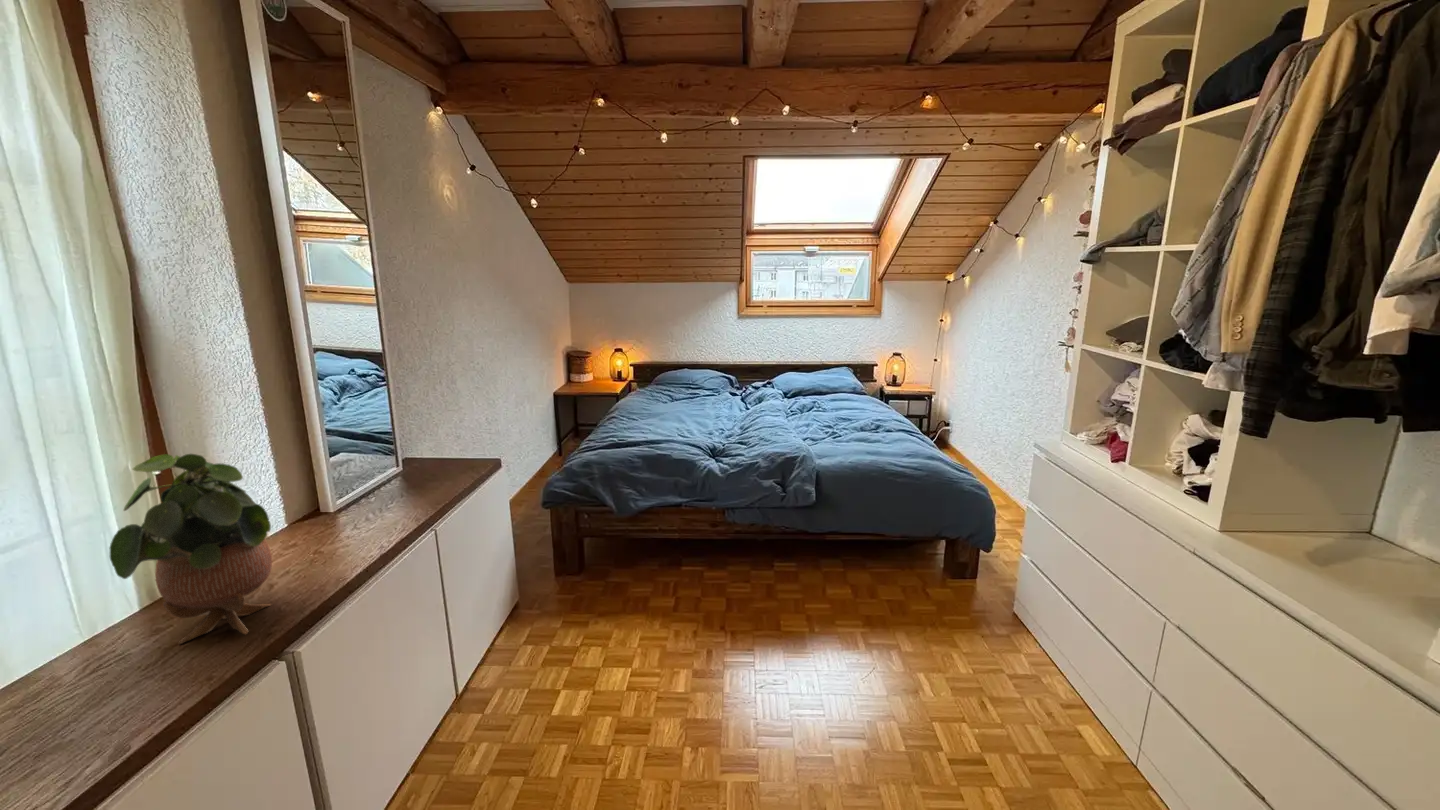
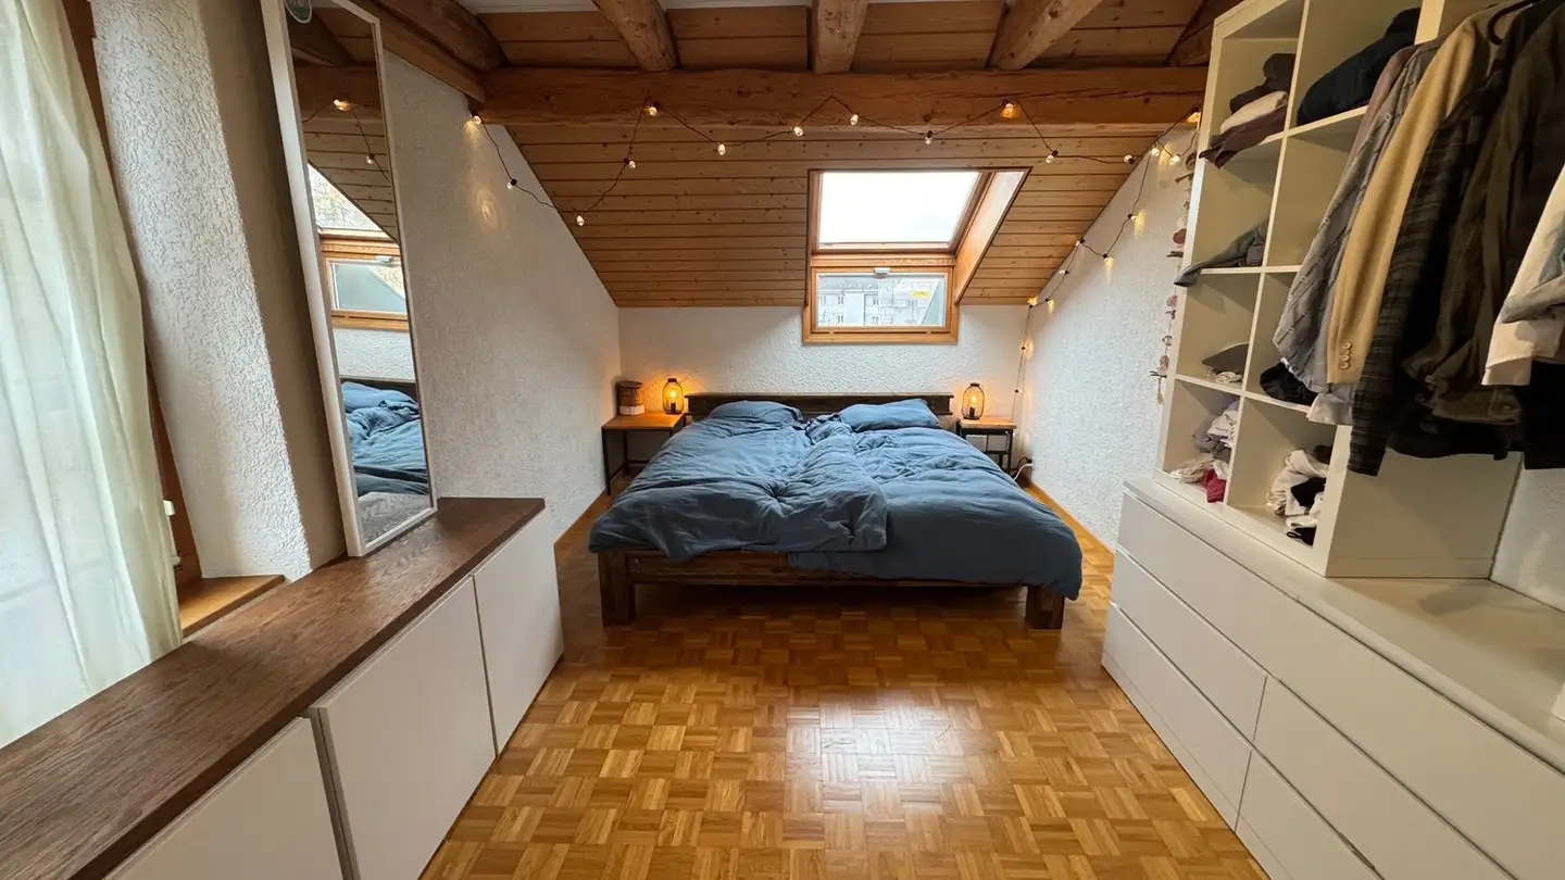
- potted plant (198, 542)
